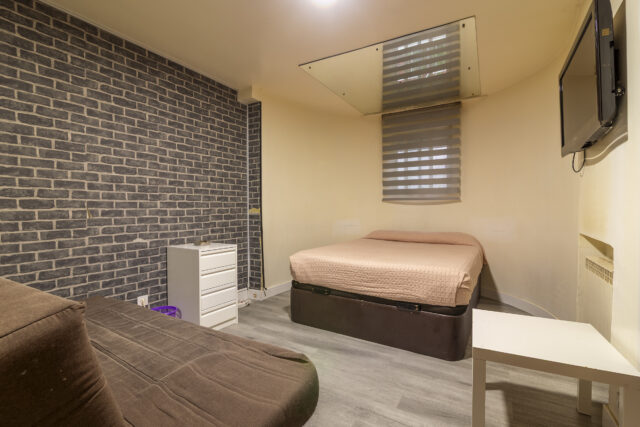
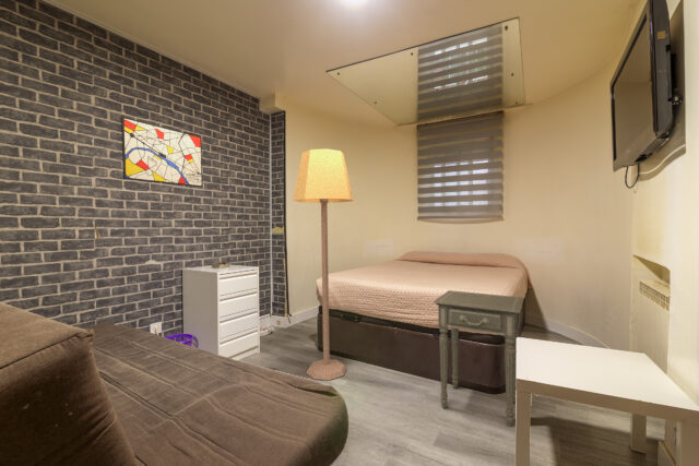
+ side table (483, 332)
+ lamp (324, 263)
+ wall art (166, 155)
